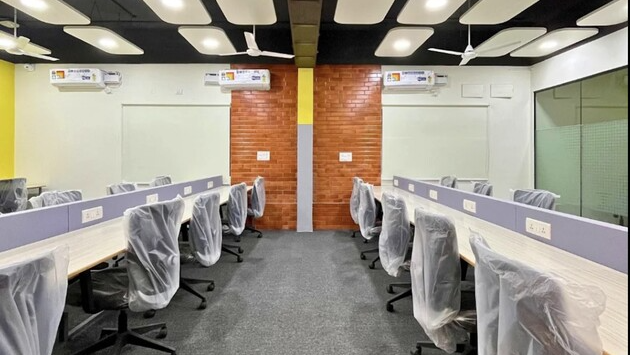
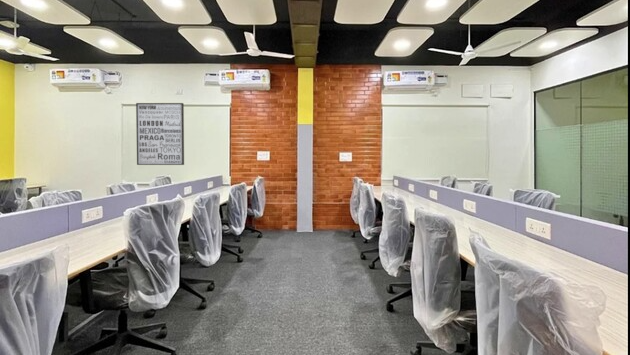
+ wall art (160, 134)
